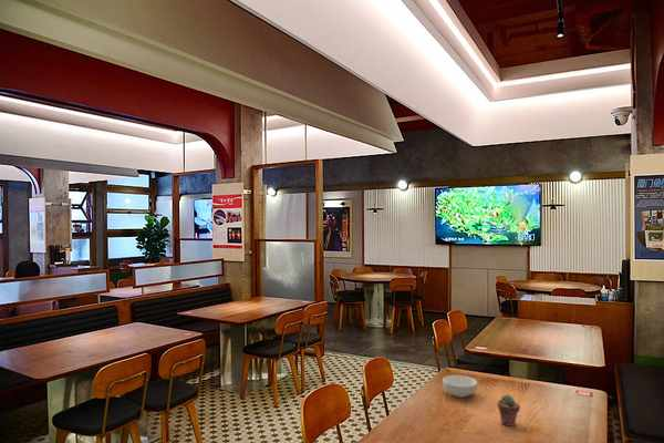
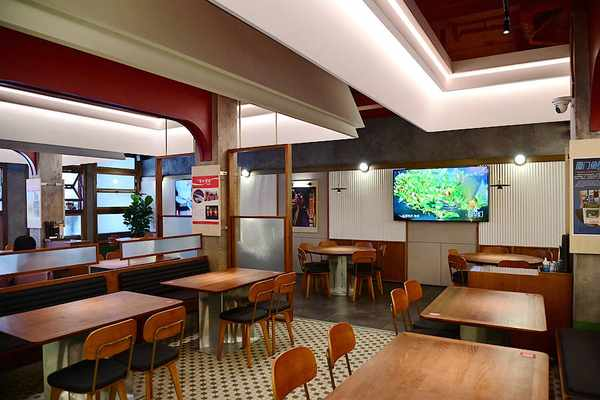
- potted succulent (508, 409)
- cereal bowl (459, 387)
